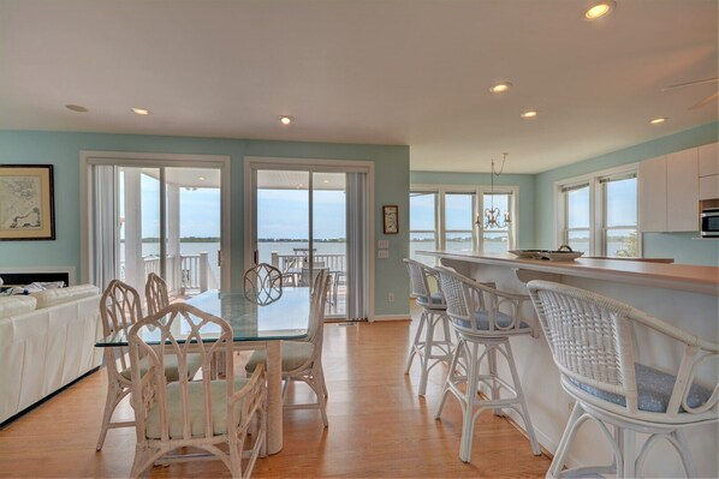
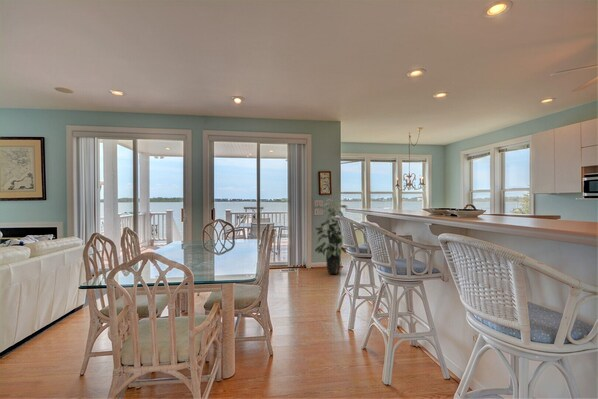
+ indoor plant (331, 235)
